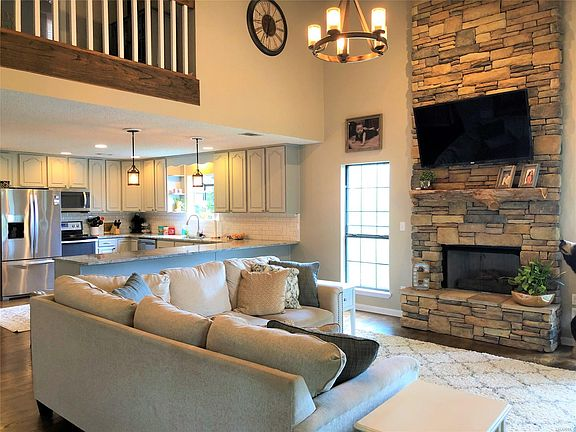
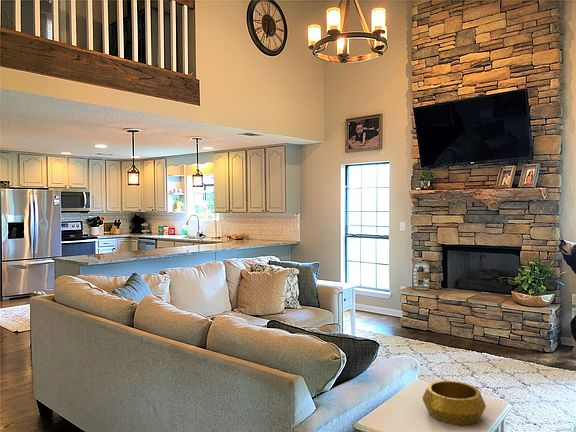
+ decorative bowl (453, 401)
